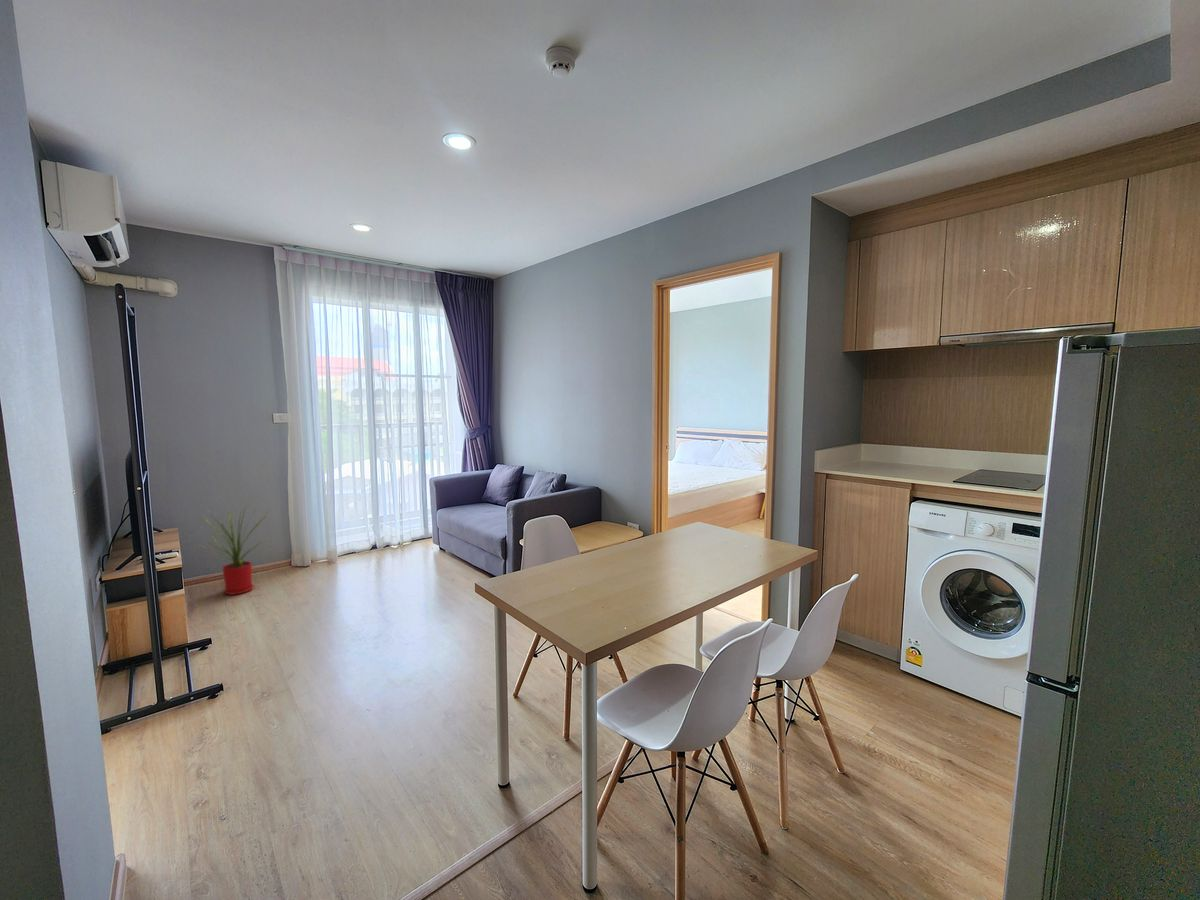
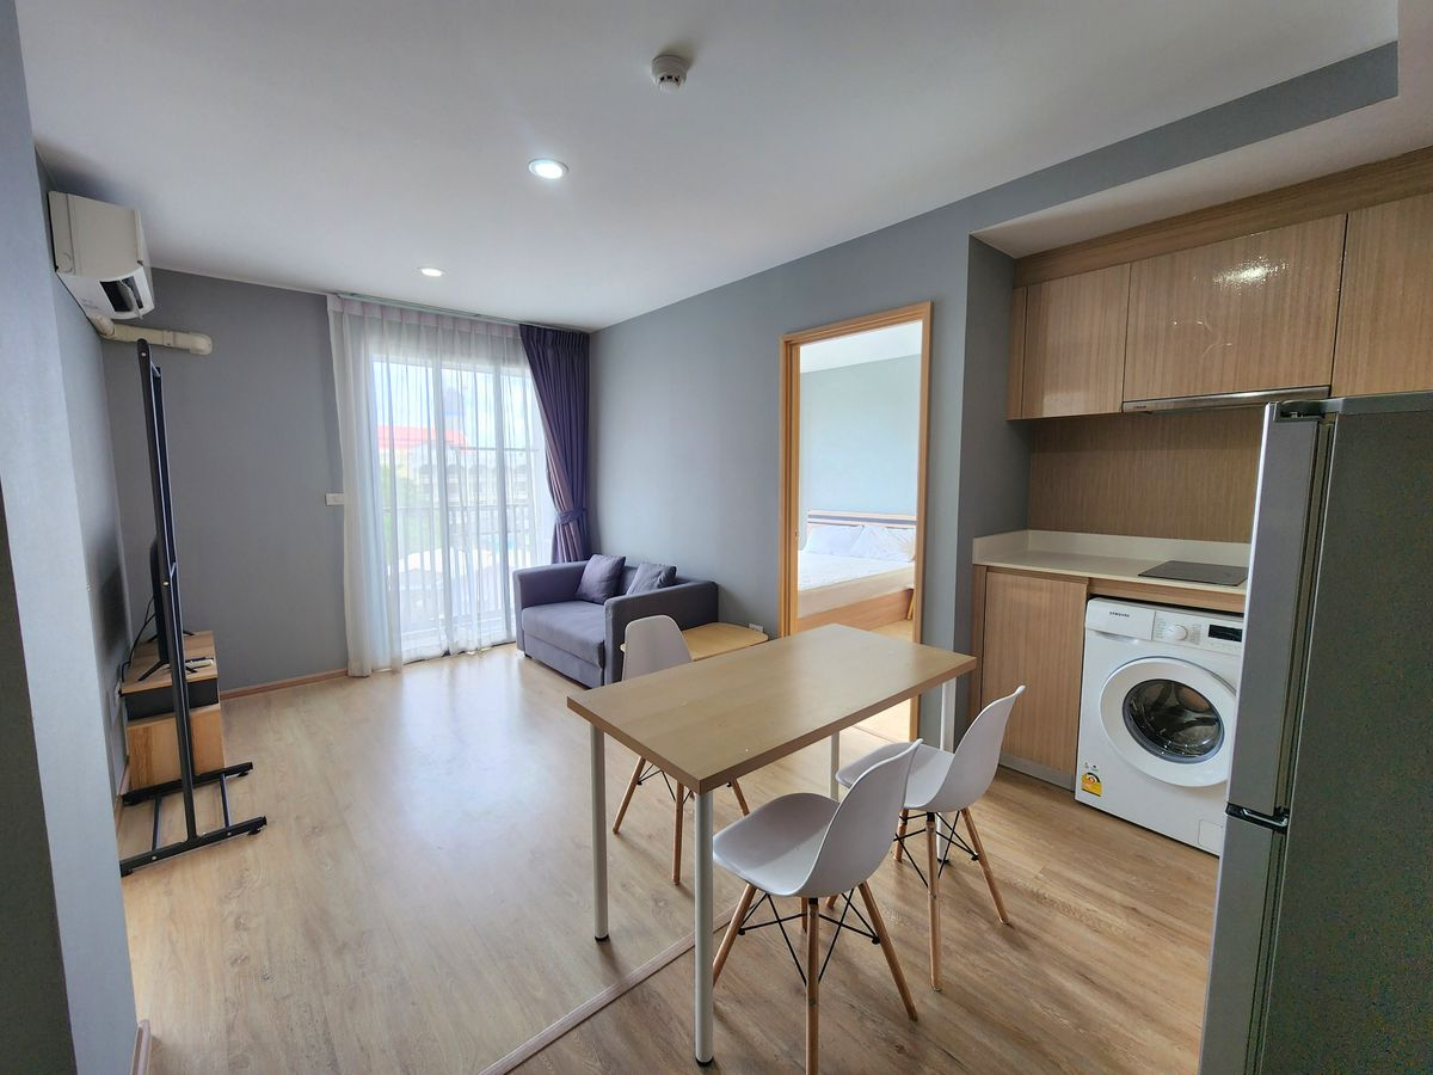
- house plant (235, 548)
